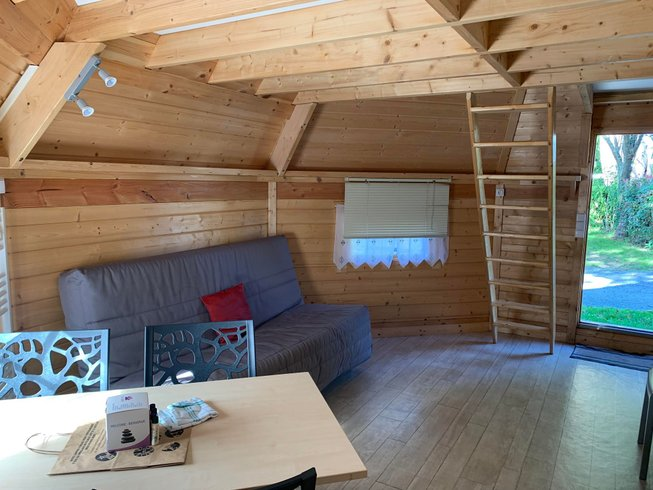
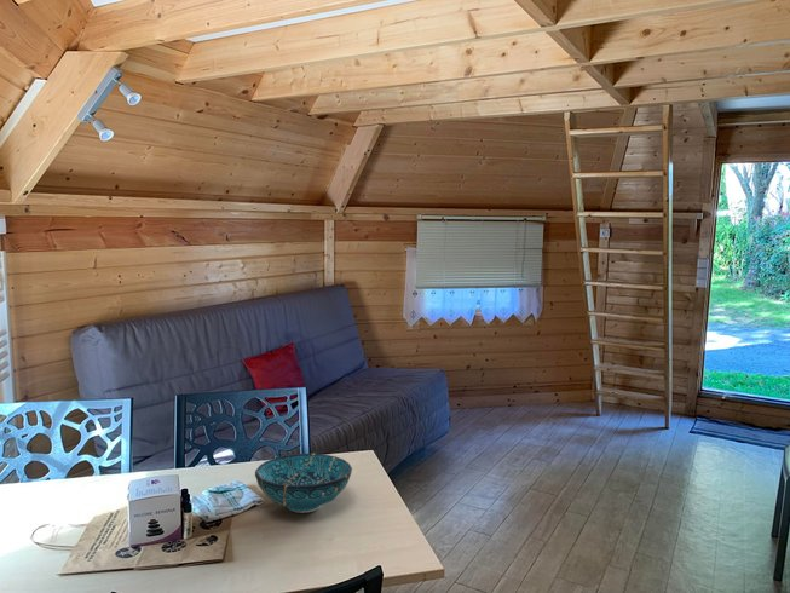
+ decorative bowl (304, 487)
